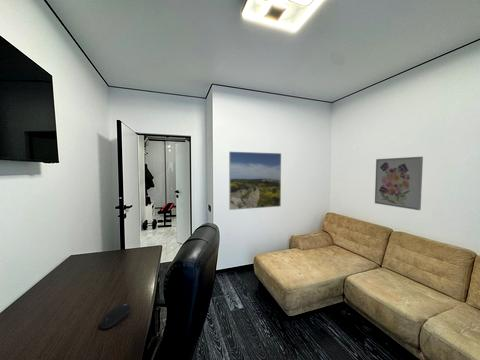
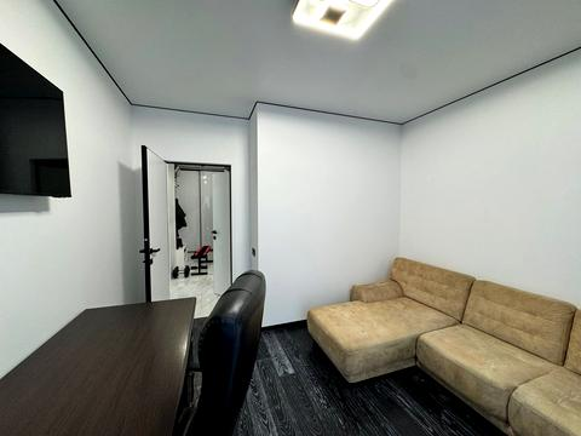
- wall art (396, 182)
- computer mouse (116, 314)
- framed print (256, 180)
